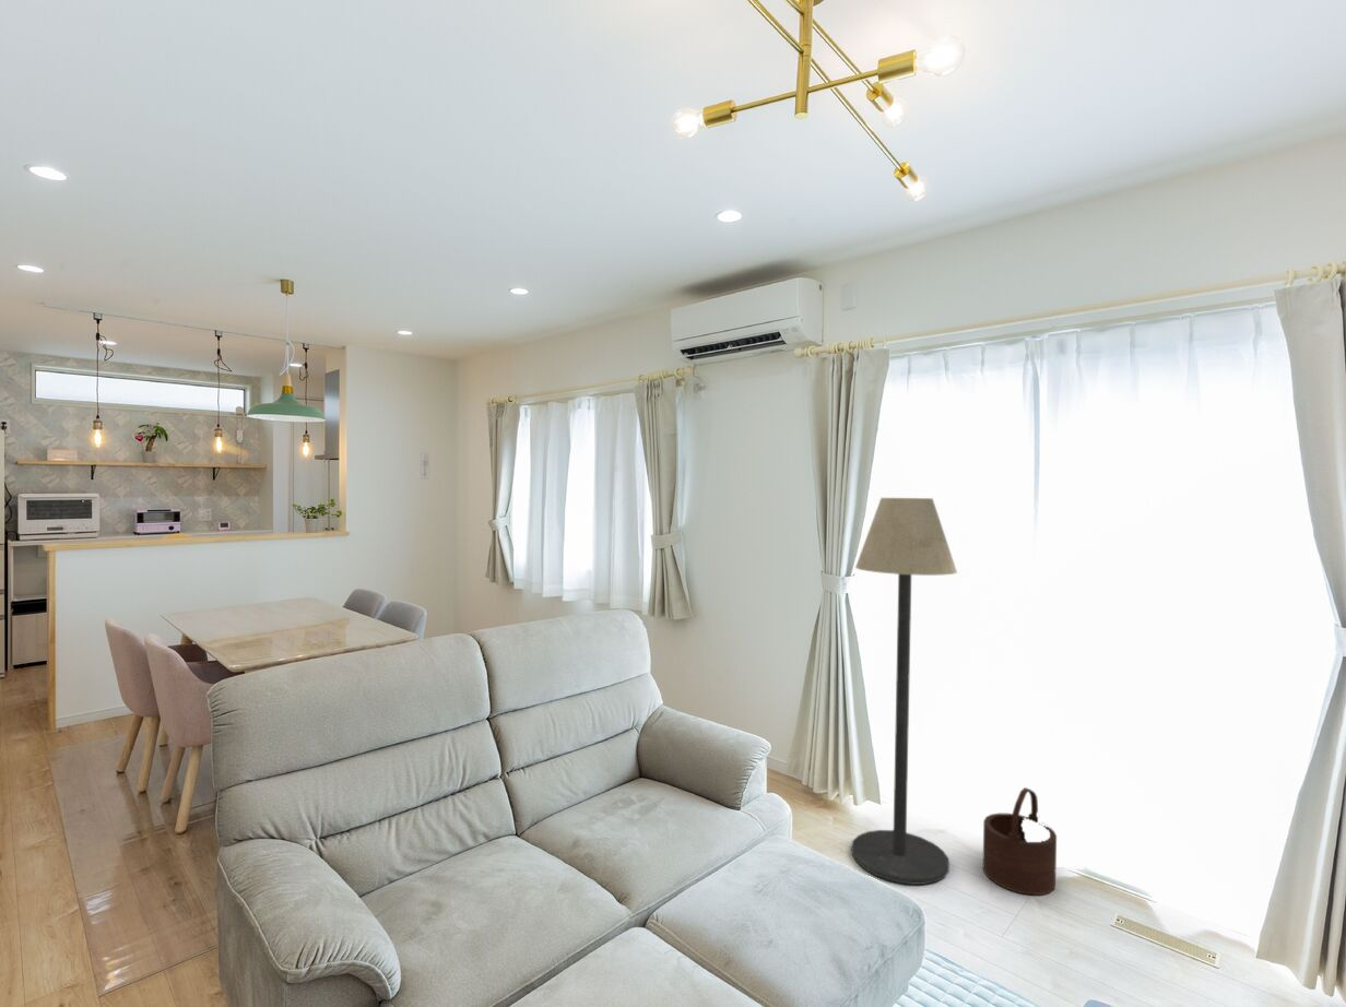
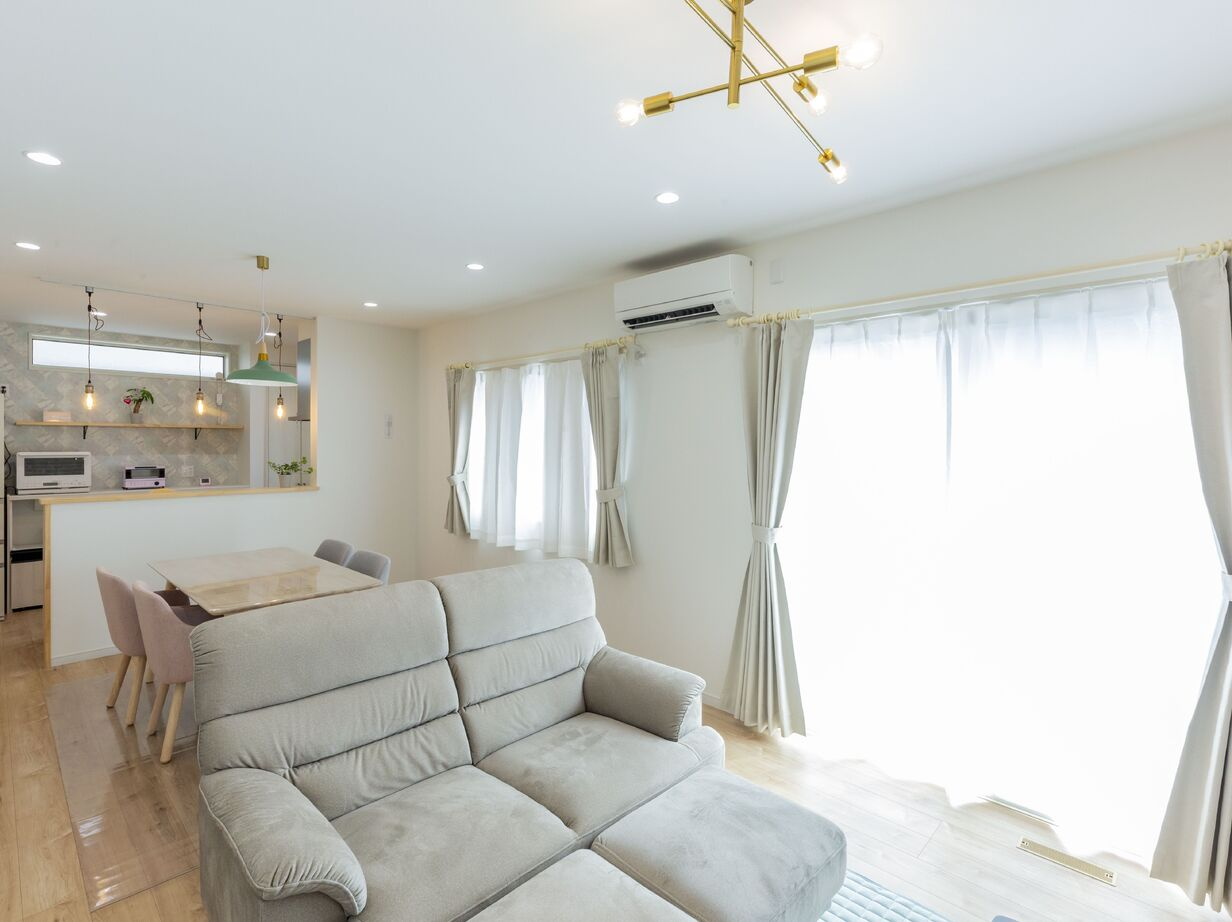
- wooden bucket (1019, 832)
- floor lamp (902, 678)
